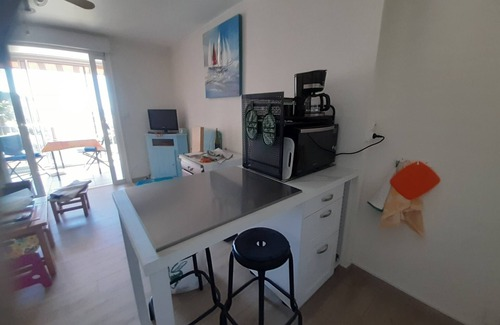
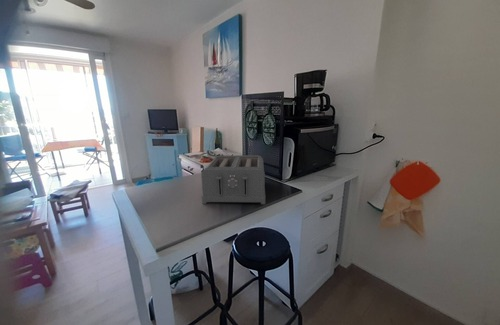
+ toaster (236, 177)
